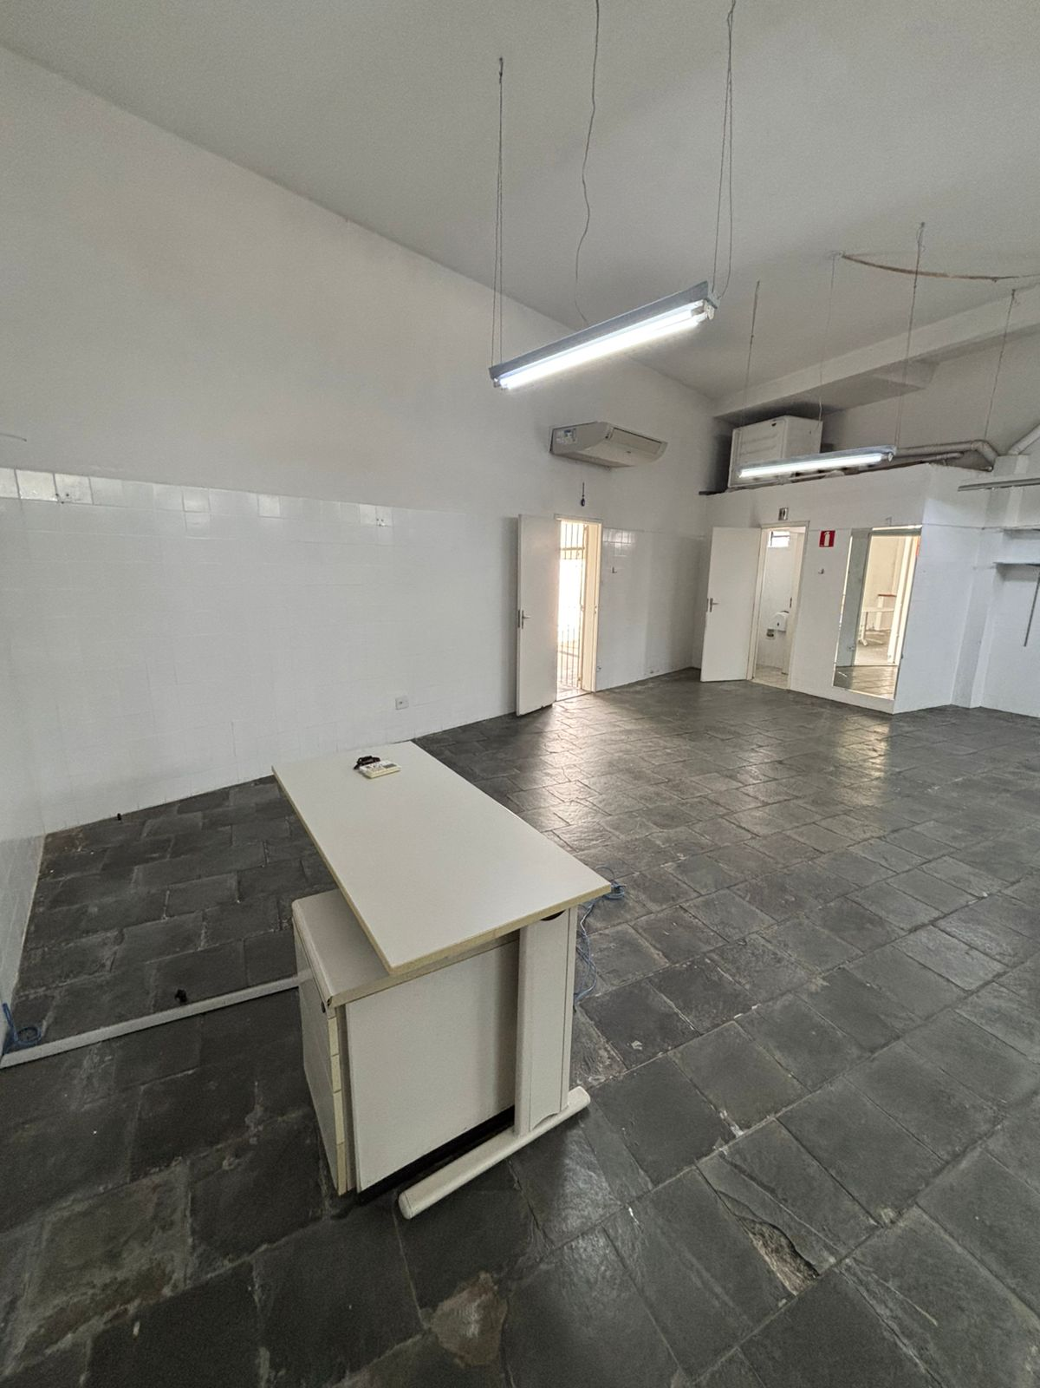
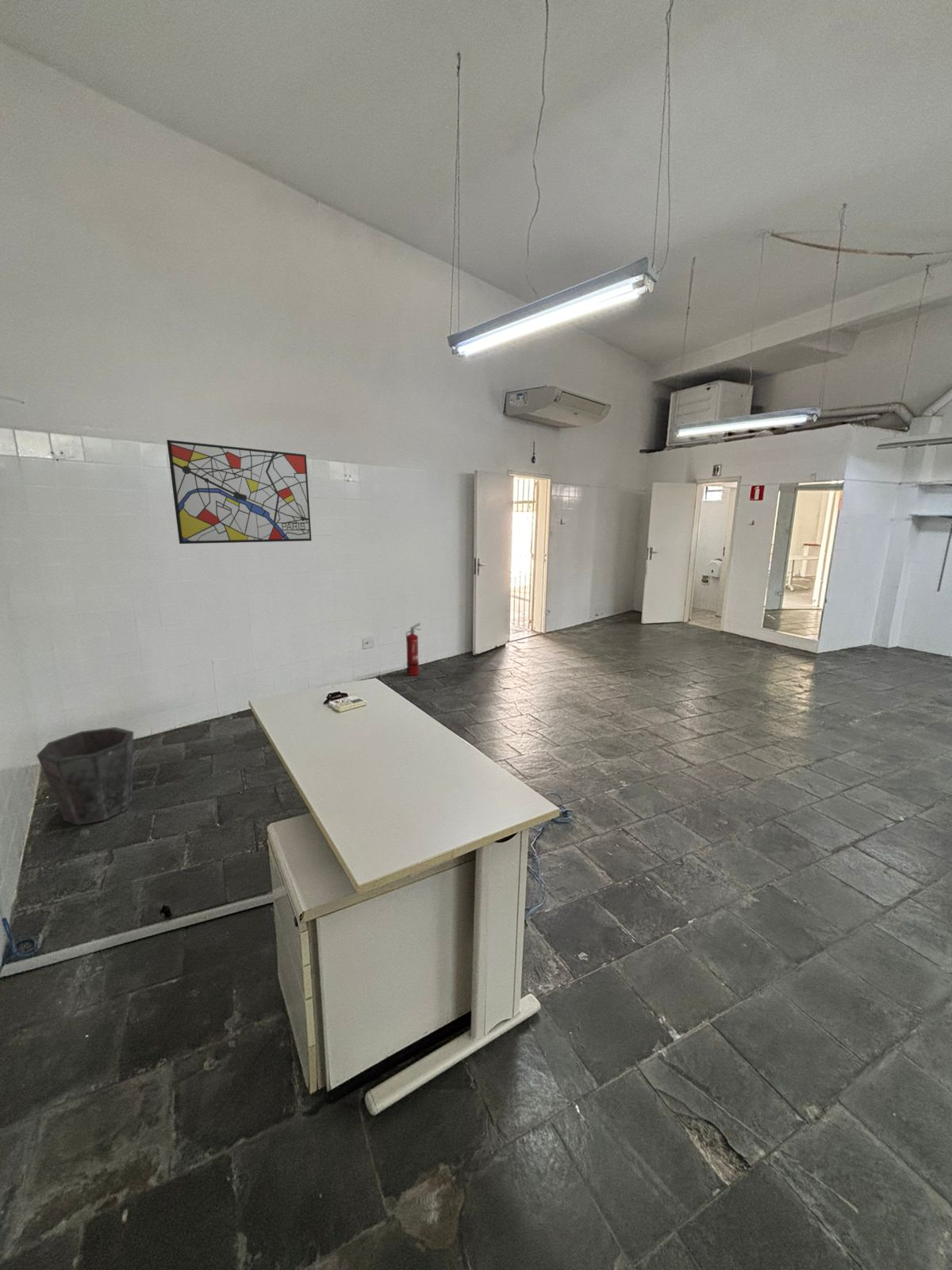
+ fire extinguisher (413, 648)
+ wall art (247, 495)
+ waste bin (94, 776)
